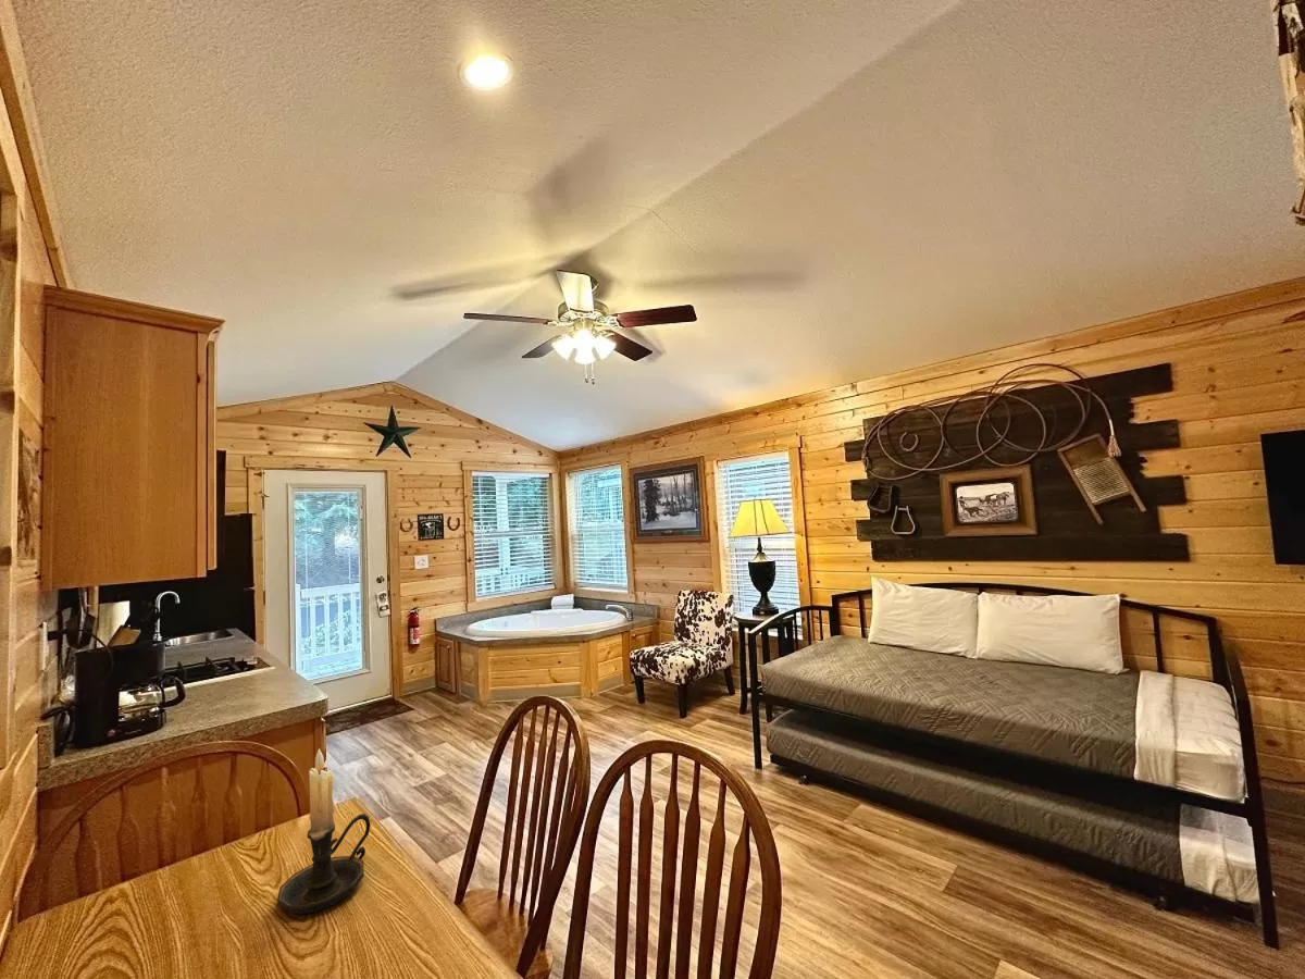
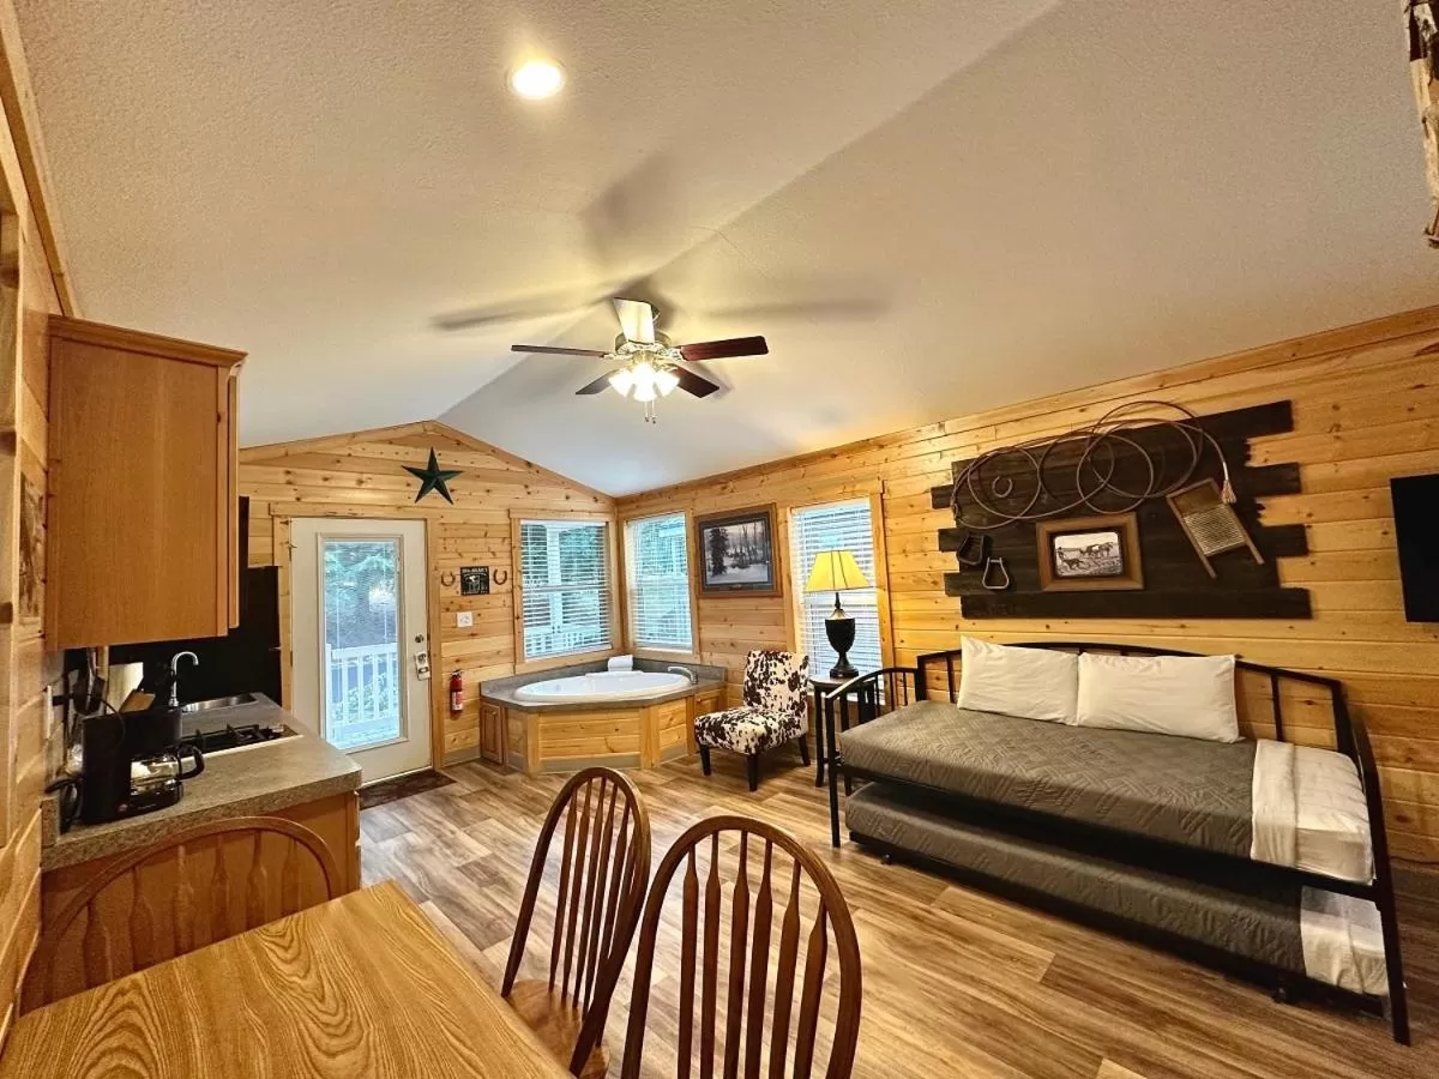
- candle holder (331, 813)
